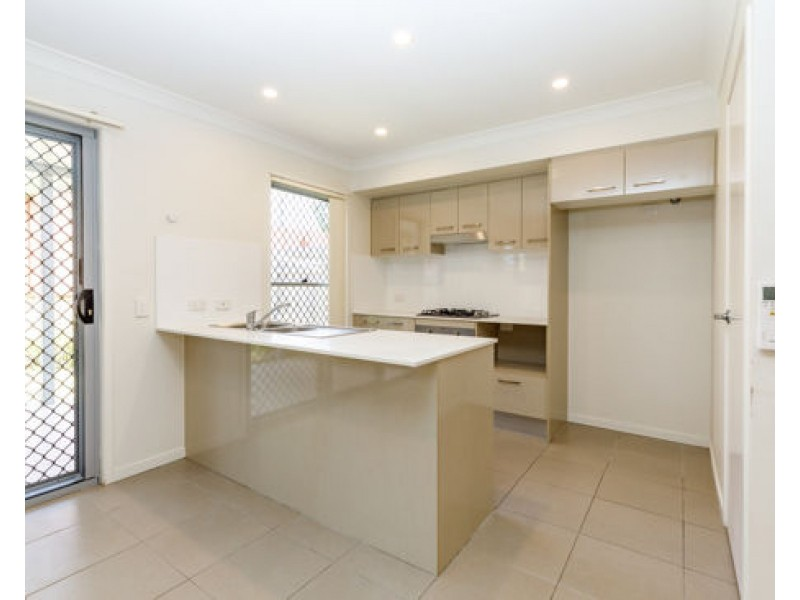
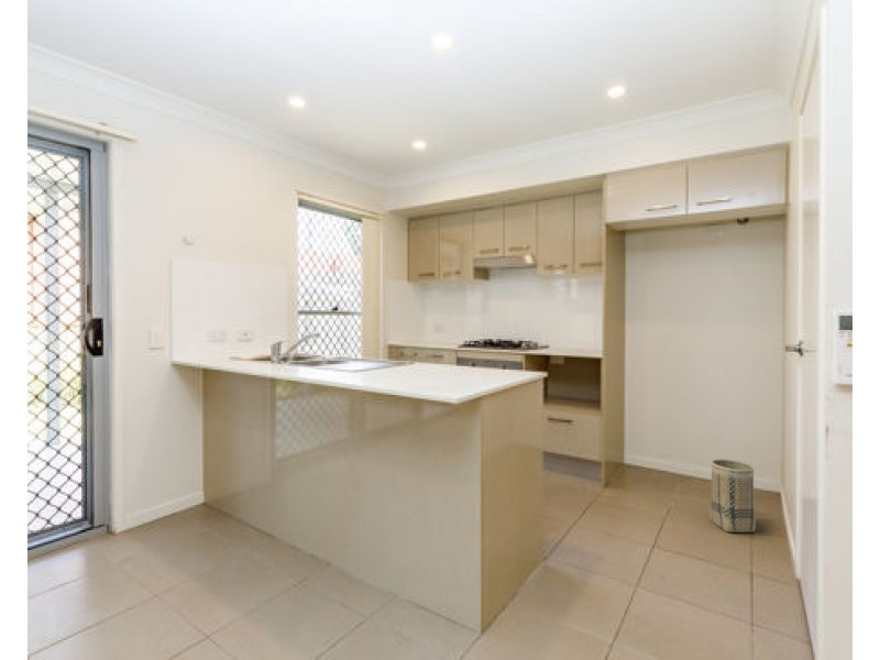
+ basket (732, 495)
